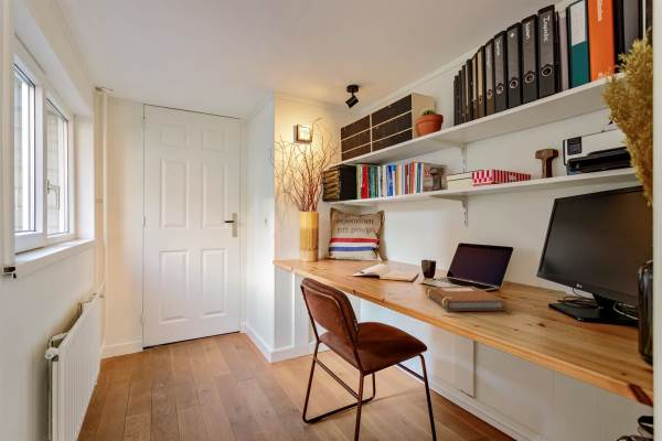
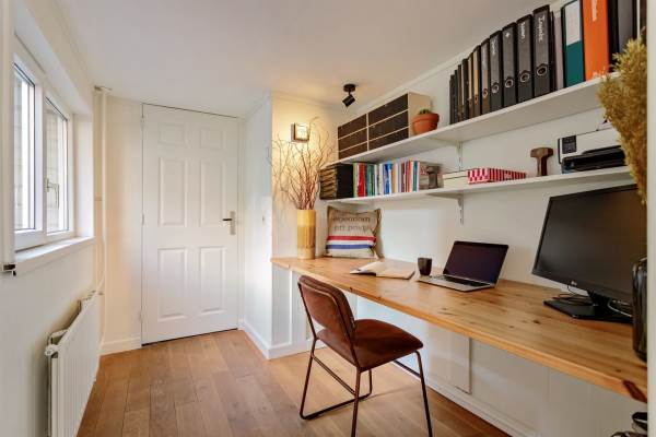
- notebook (460, 297)
